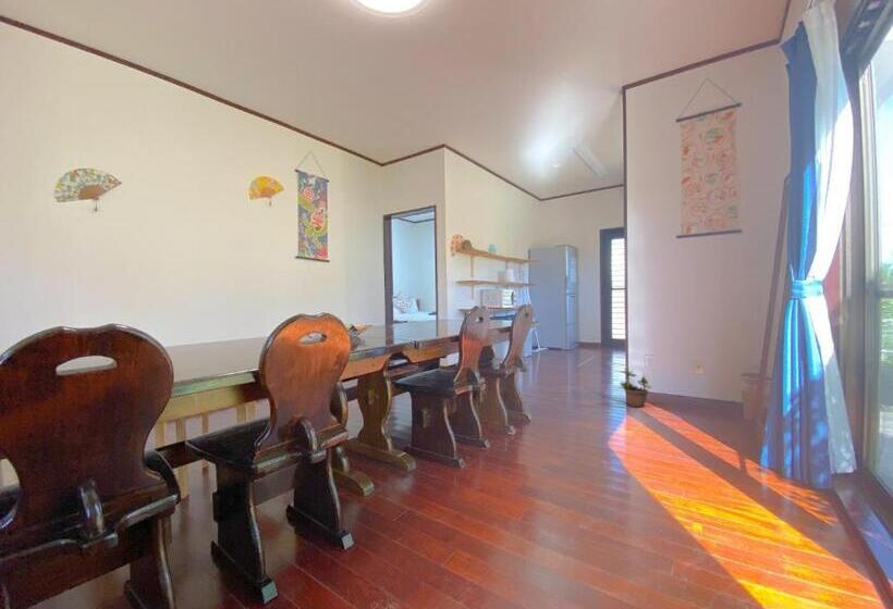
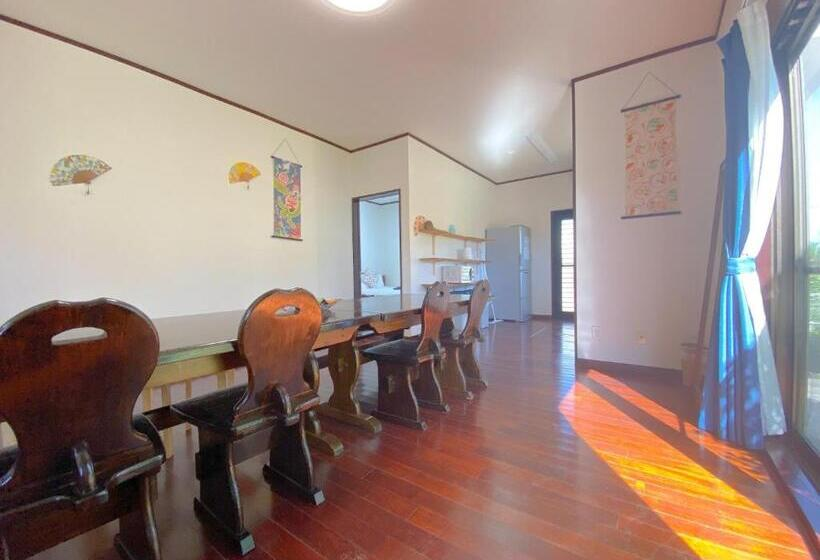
- potted plant (635, 386)
